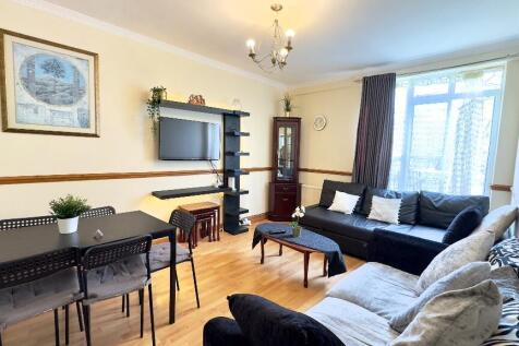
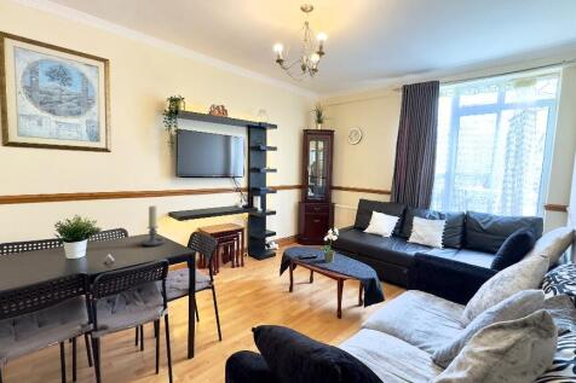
+ candle holder (152, 224)
